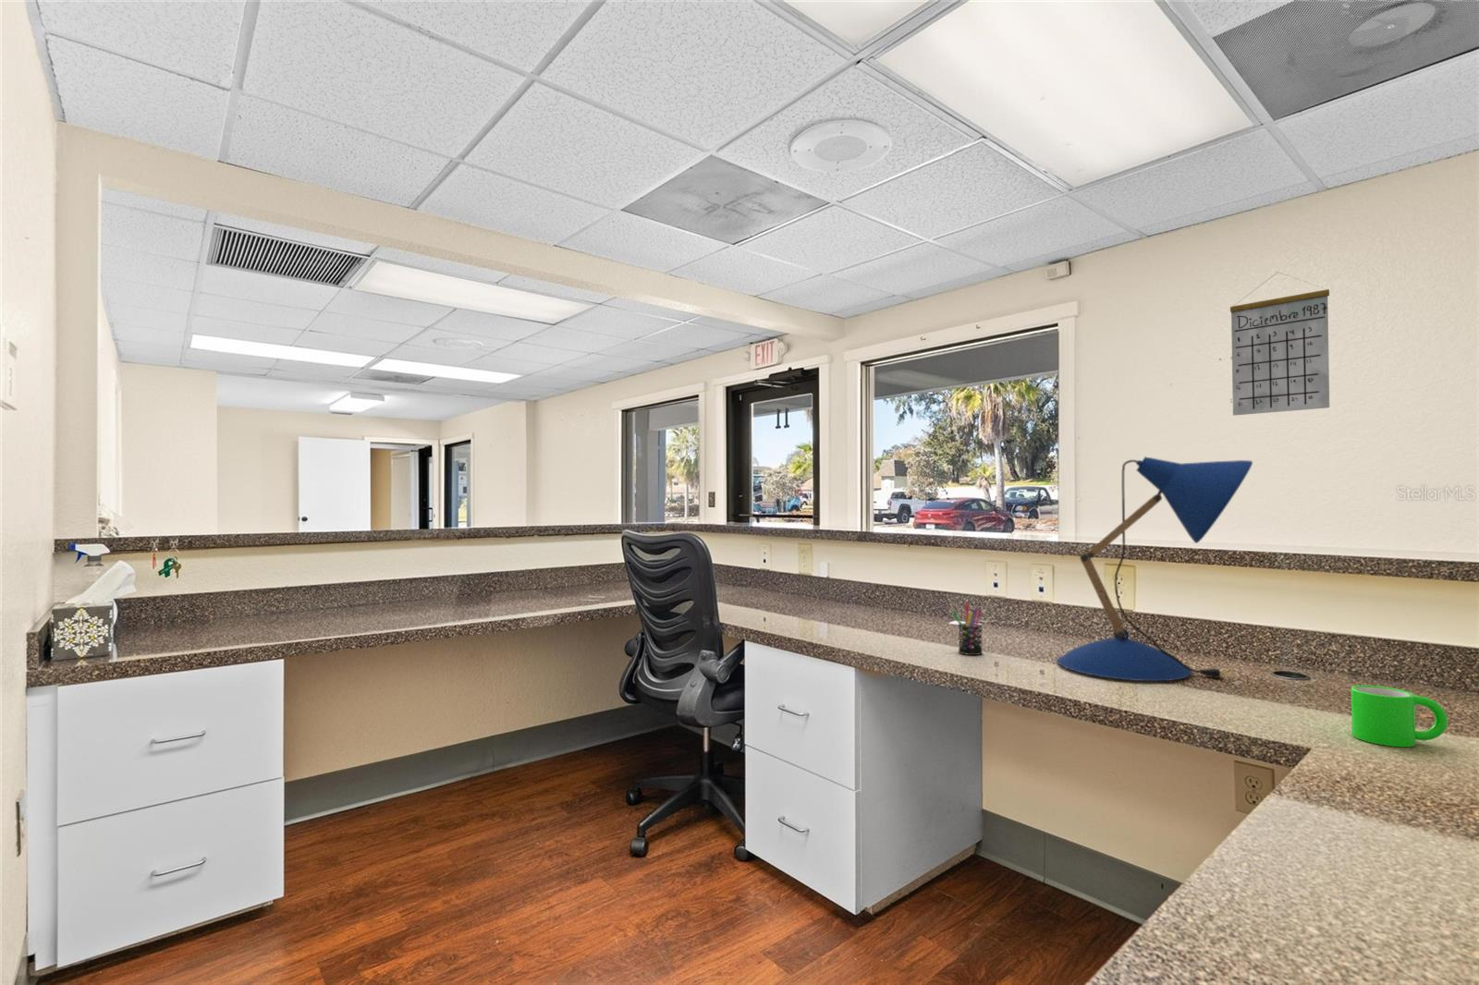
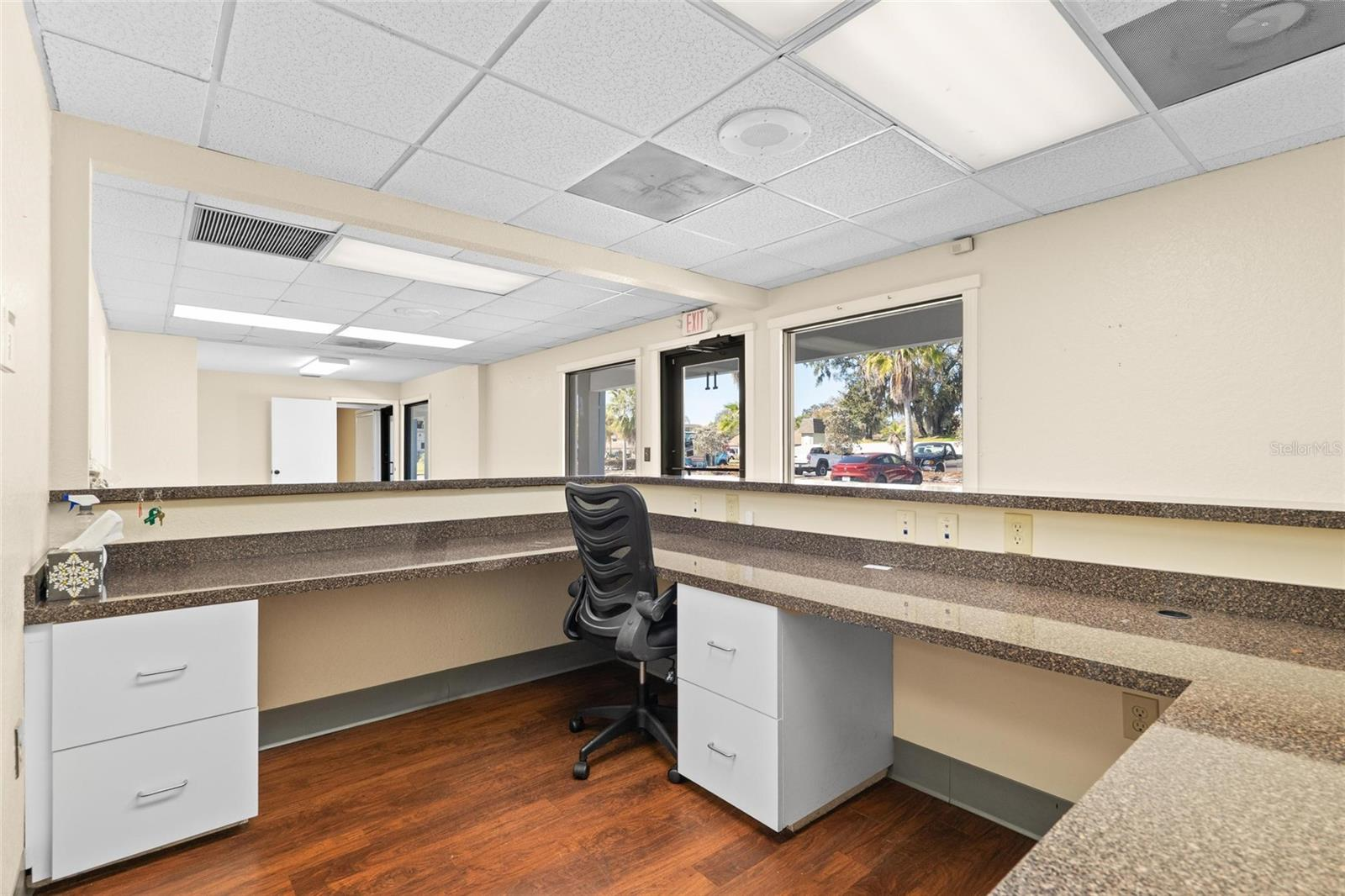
- desk lamp (1123, 557)
- calendar (1279, 341)
- pen holder (967, 629)
- mug (1399, 716)
